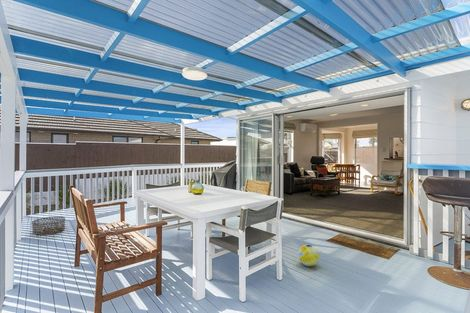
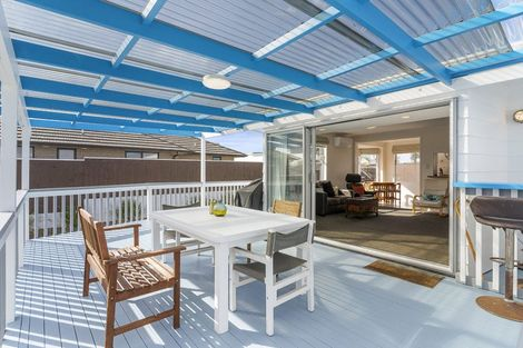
- basket (49, 225)
- ball (308, 255)
